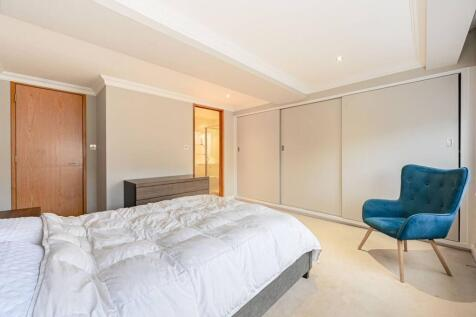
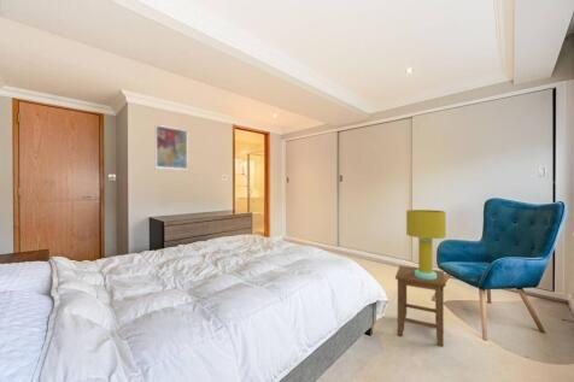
+ wall art (171, 148)
+ table lamp (424, 242)
+ stool (420, 306)
